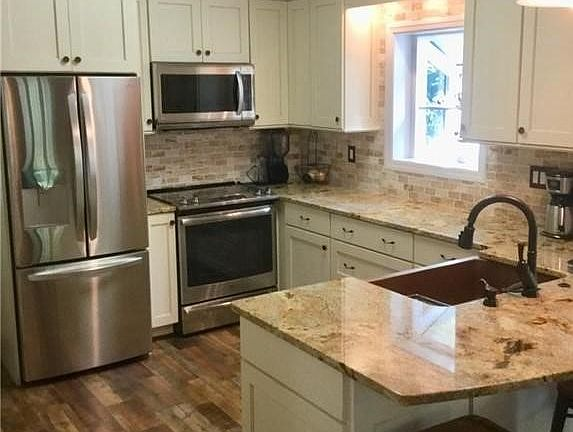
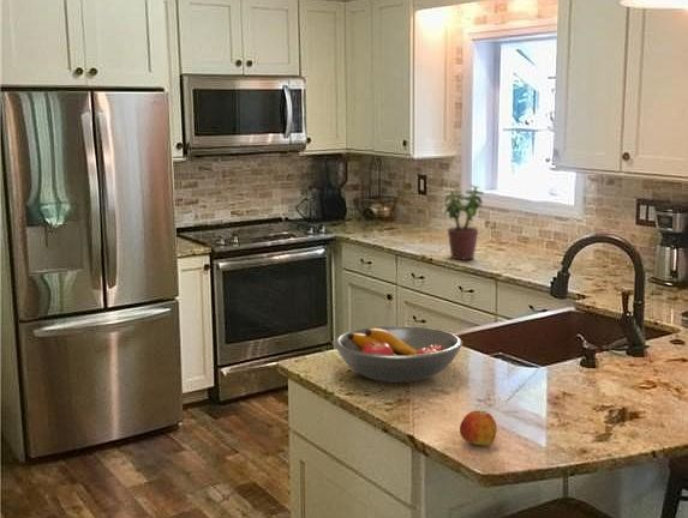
+ potted plant (466, 222)
+ apple (478, 427)
+ fruit bowl (397, 353)
